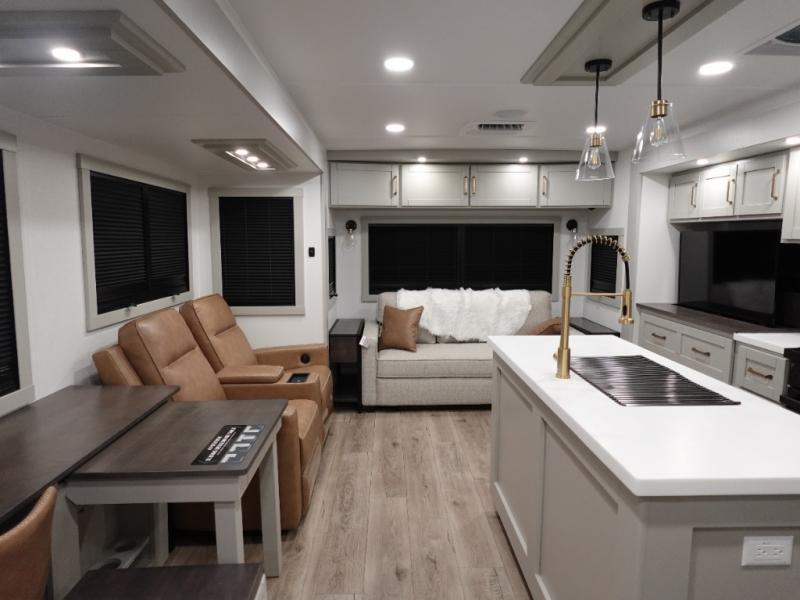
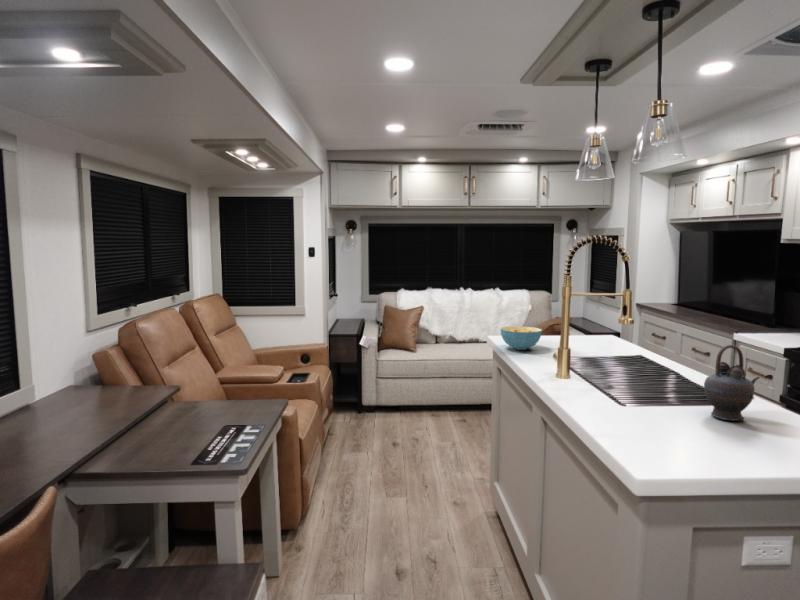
+ cereal bowl (520, 338)
+ teapot (733, 381)
